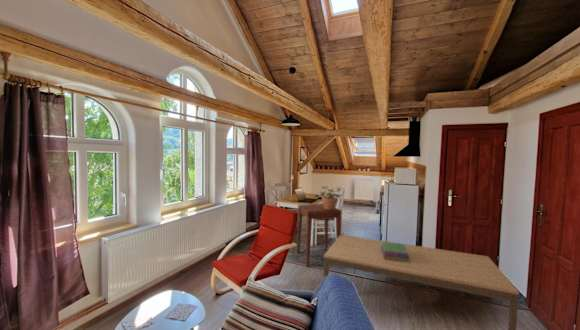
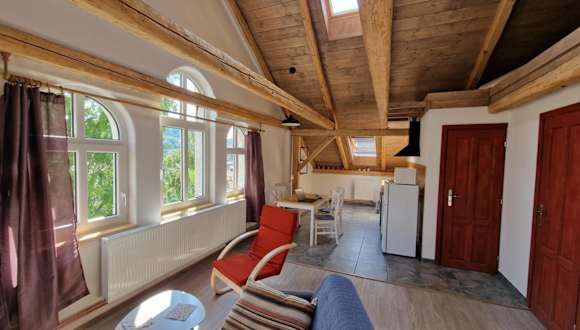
- potted plant (327, 198)
- side table (324, 229)
- stack of books (394, 251)
- coffee table (406, 275)
